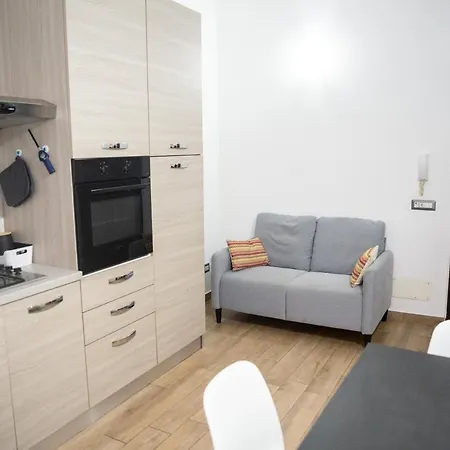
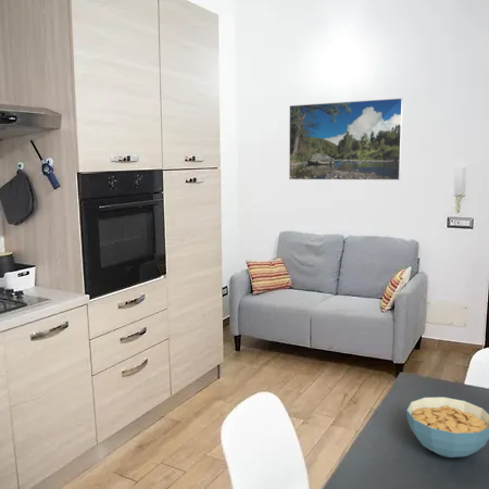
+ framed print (342, 141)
+ cereal bowl (448, 432)
